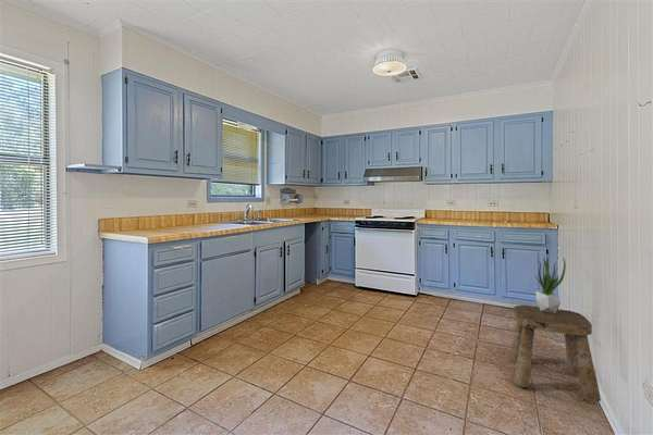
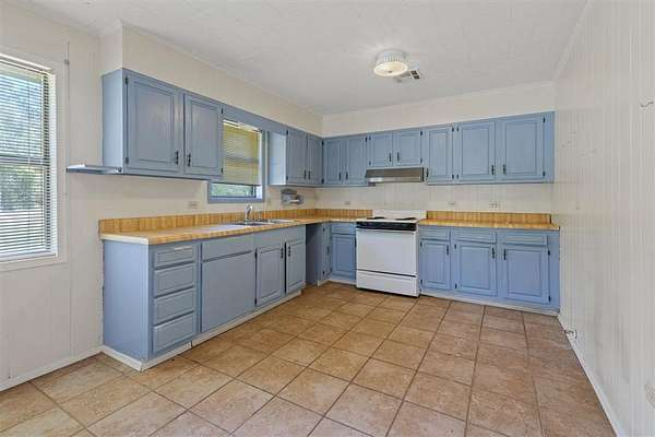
- stool (549, 331)
- potted plant (550, 283)
